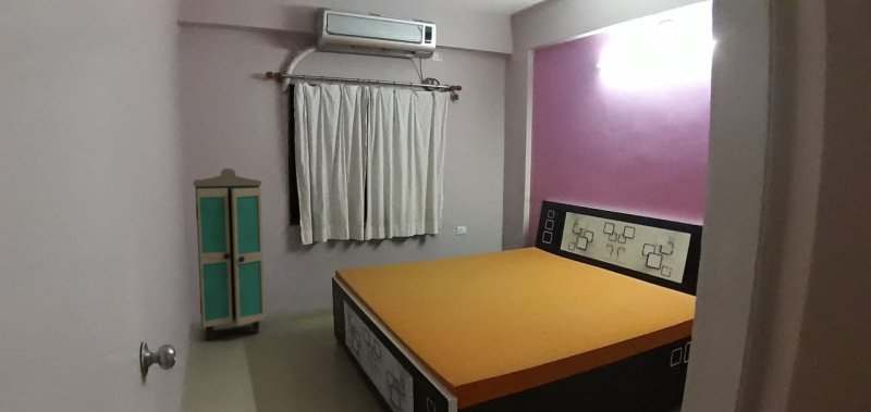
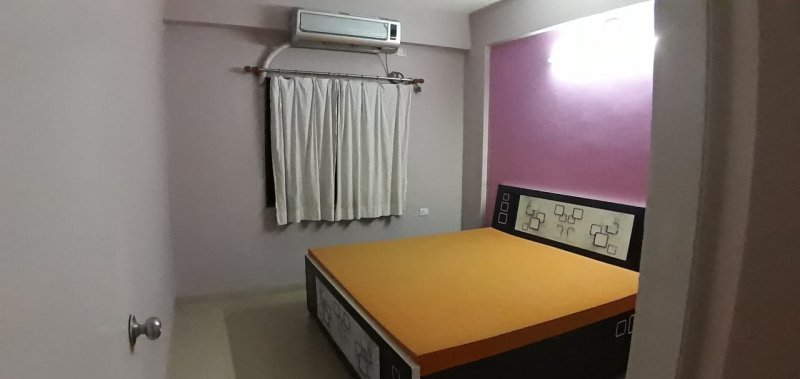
- cabinet (230, 252)
